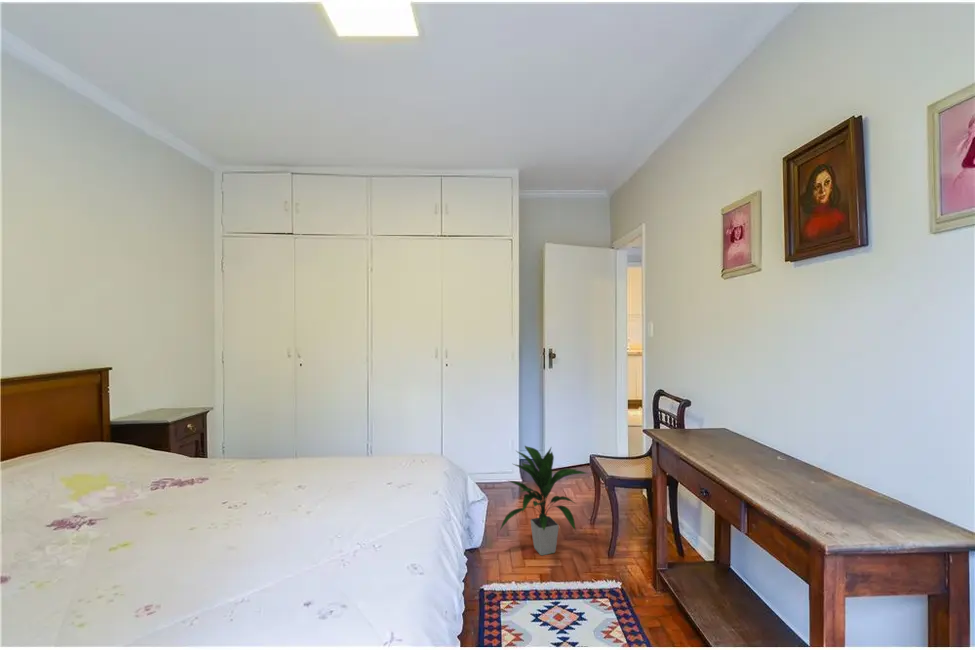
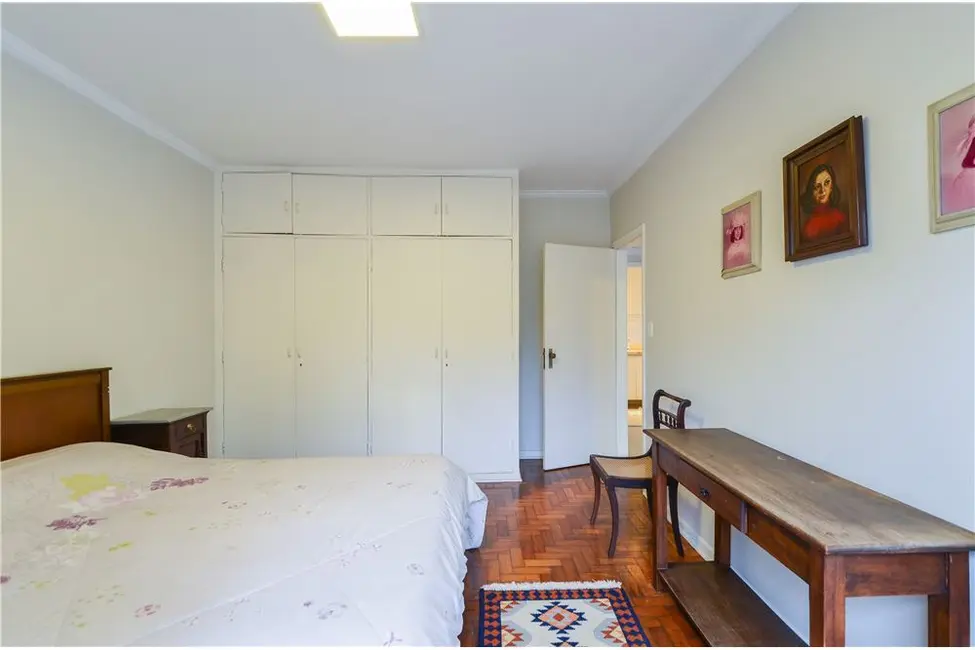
- indoor plant (540, 496)
